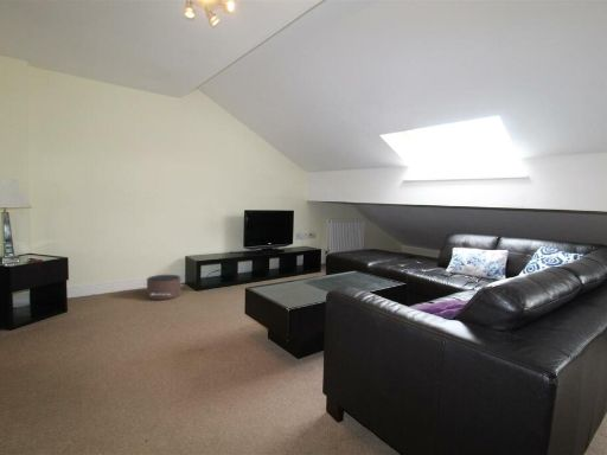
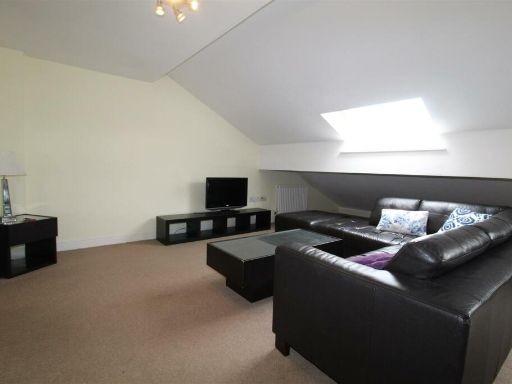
- pouf (166, 286)
